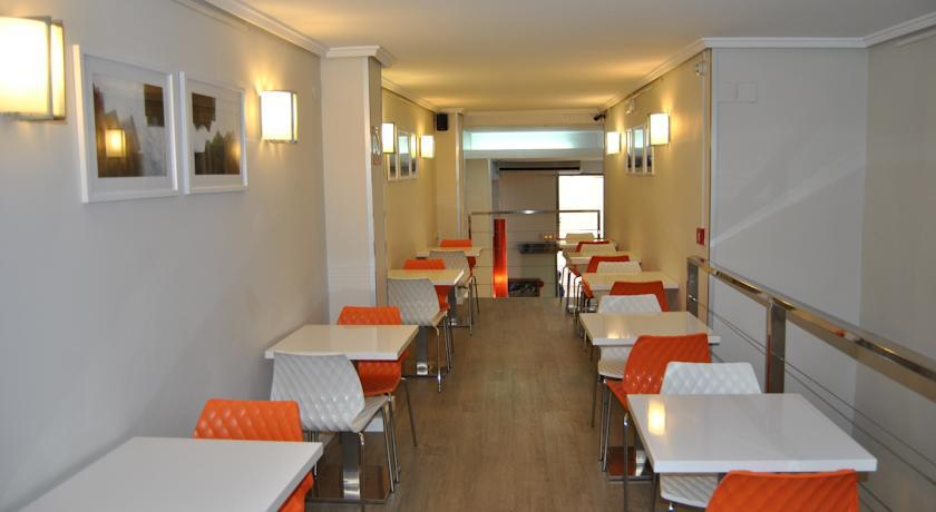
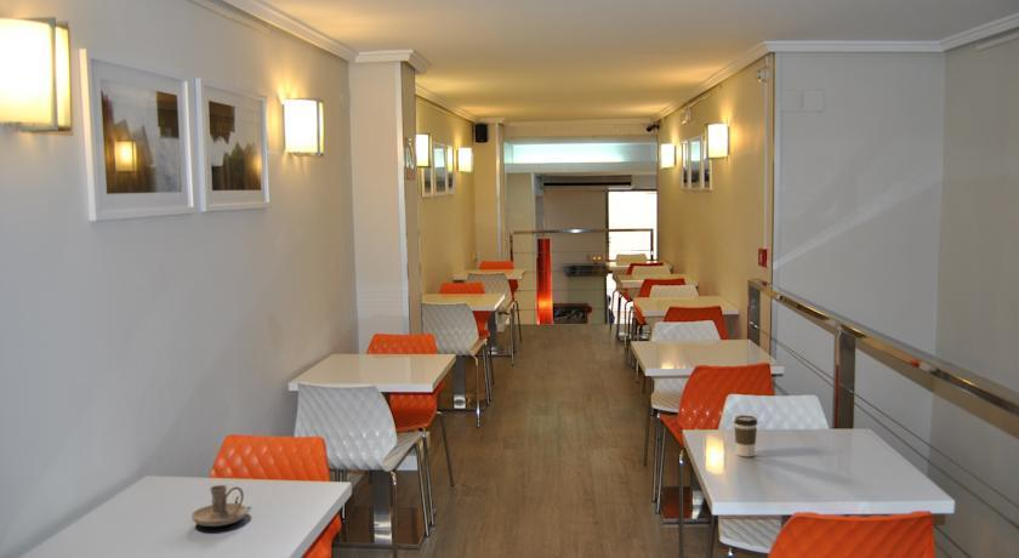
+ candle holder (222, 502)
+ coffee cup (745, 435)
